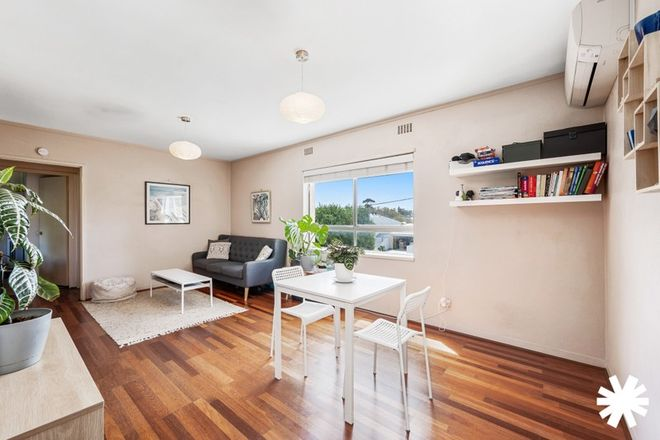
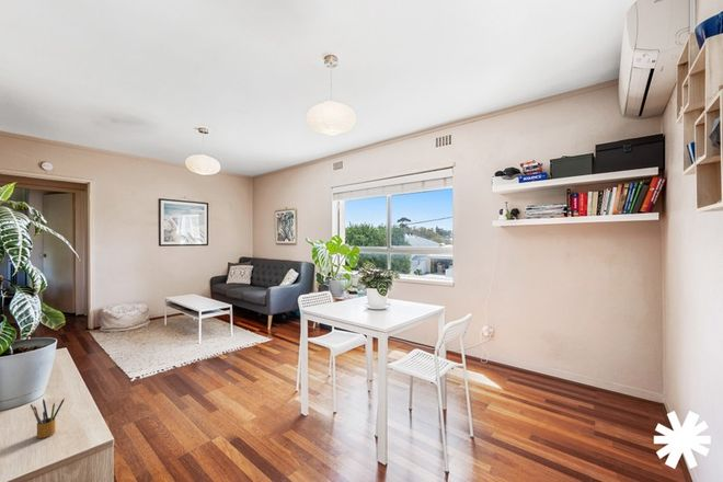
+ pencil box (47, 416)
